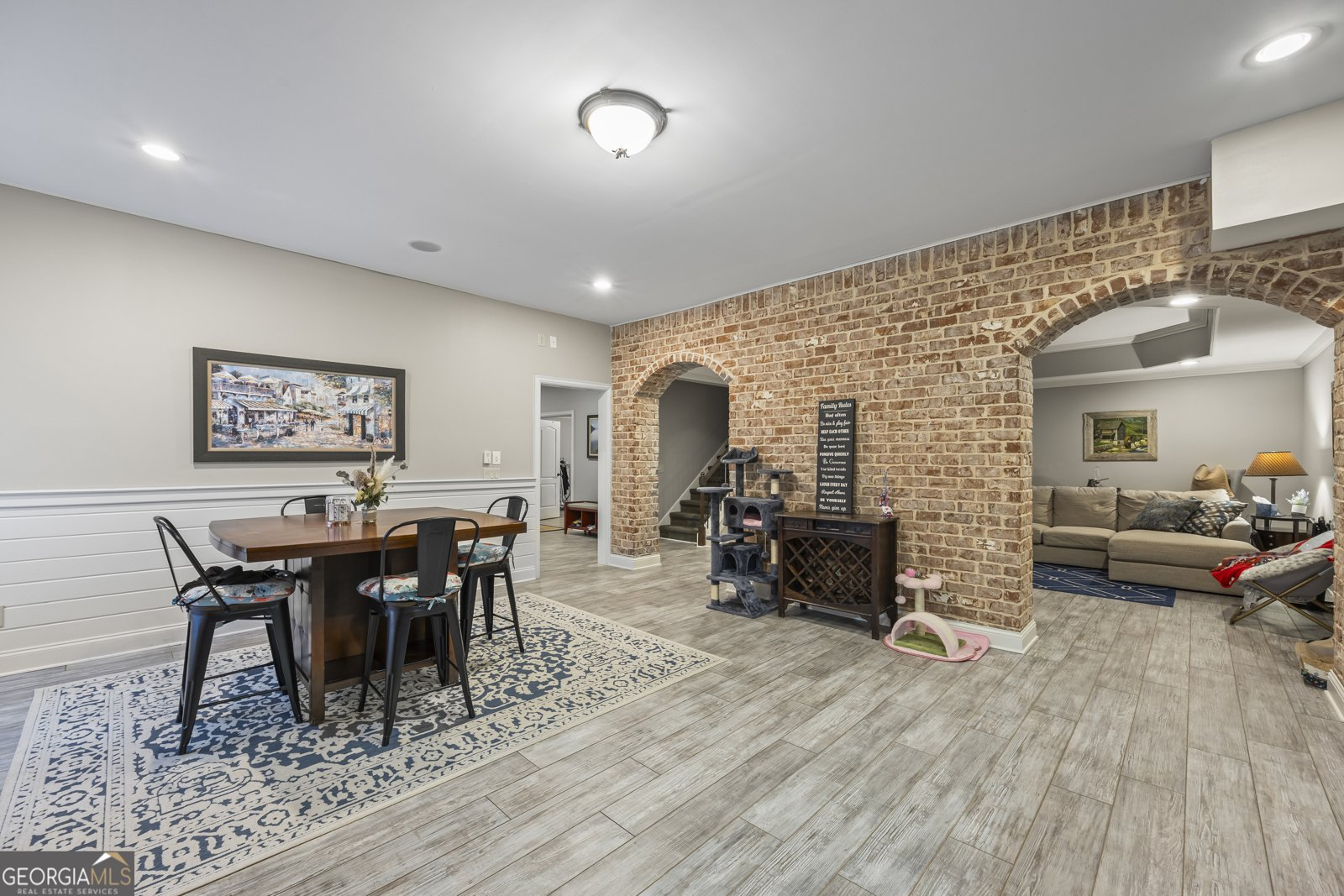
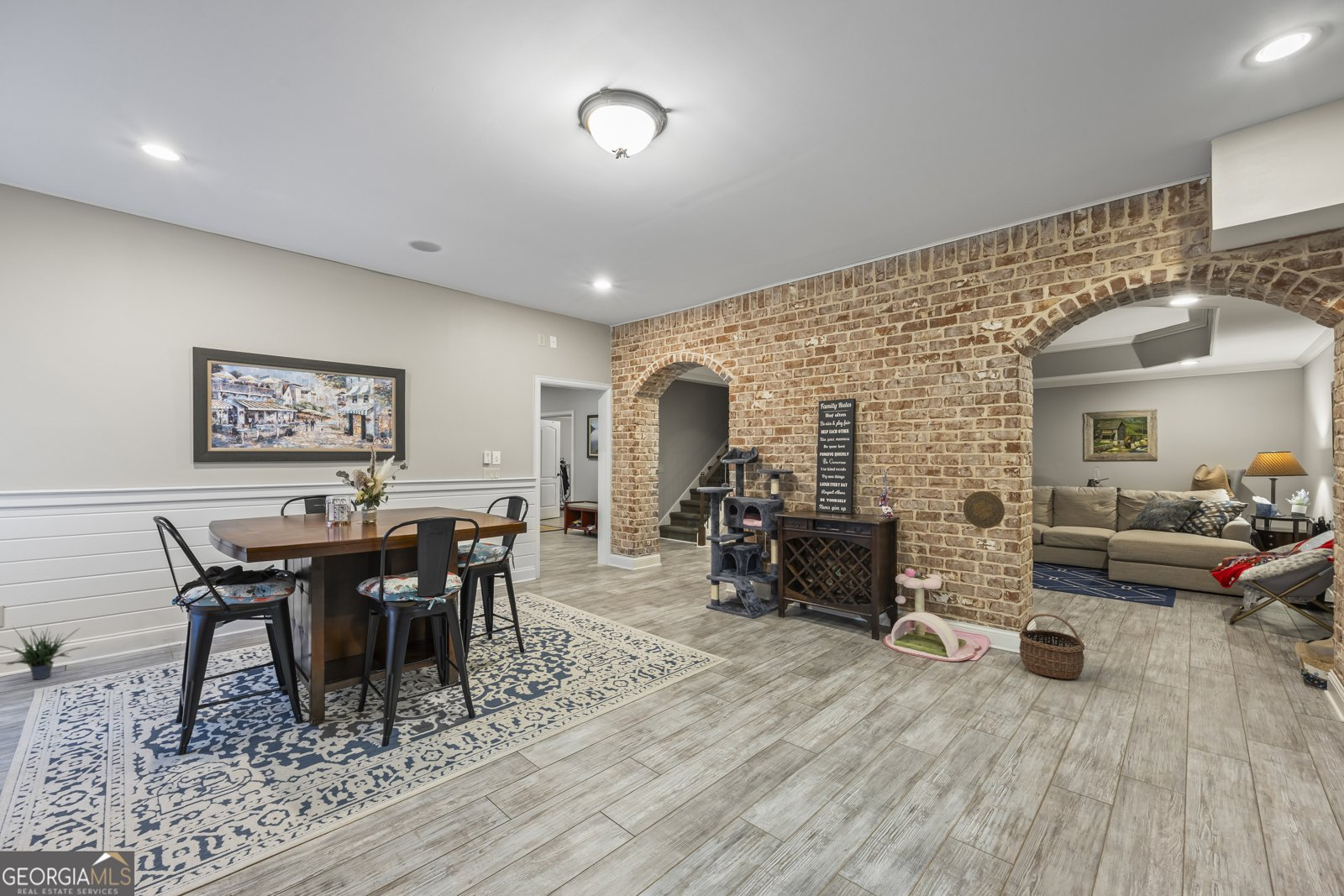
+ wicker basket (1051, 642)
+ decorative plate (983, 510)
+ potted plant (41, 648)
